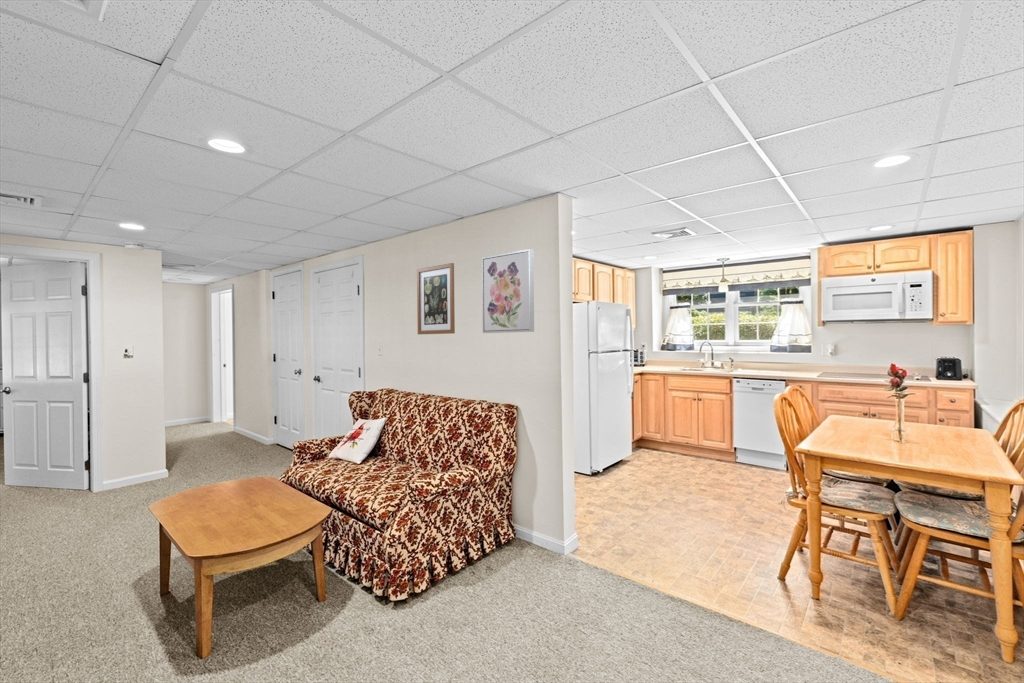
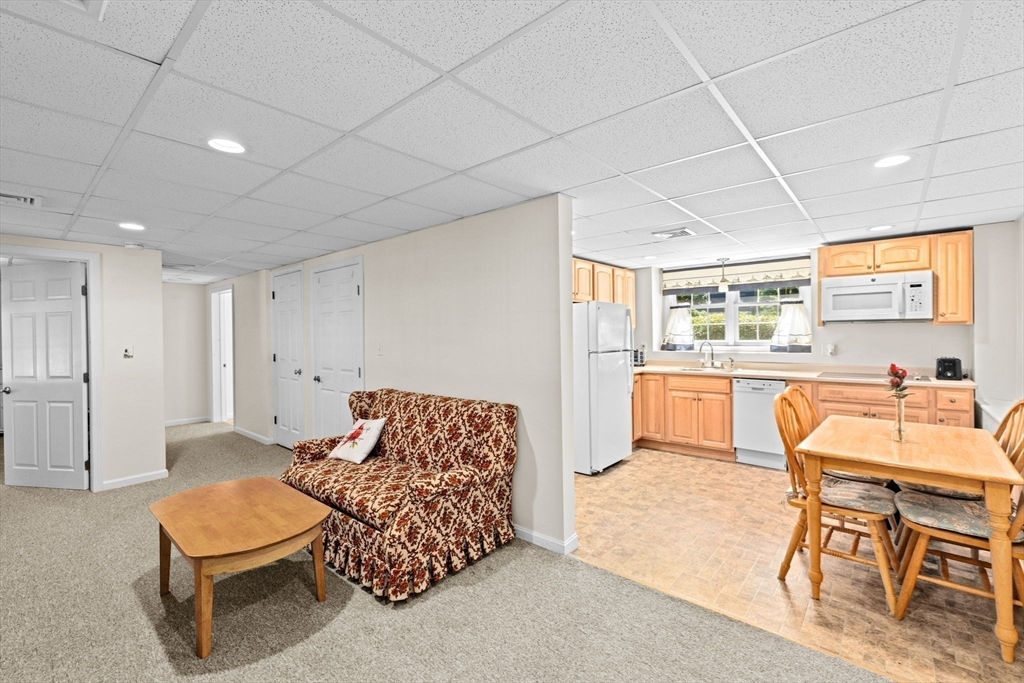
- wall art (435, 300)
- wall art (507, 293)
